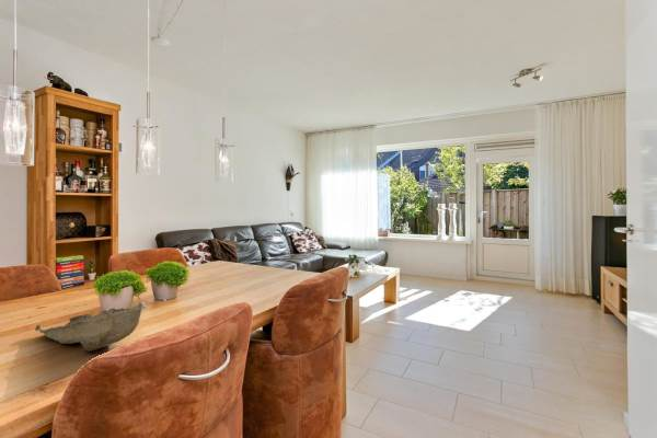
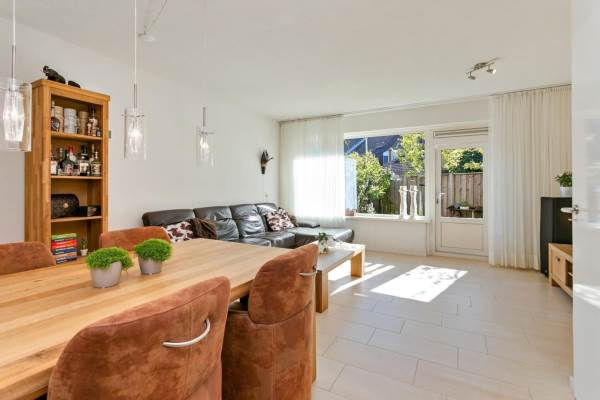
- decorative bowl (88, 321)
